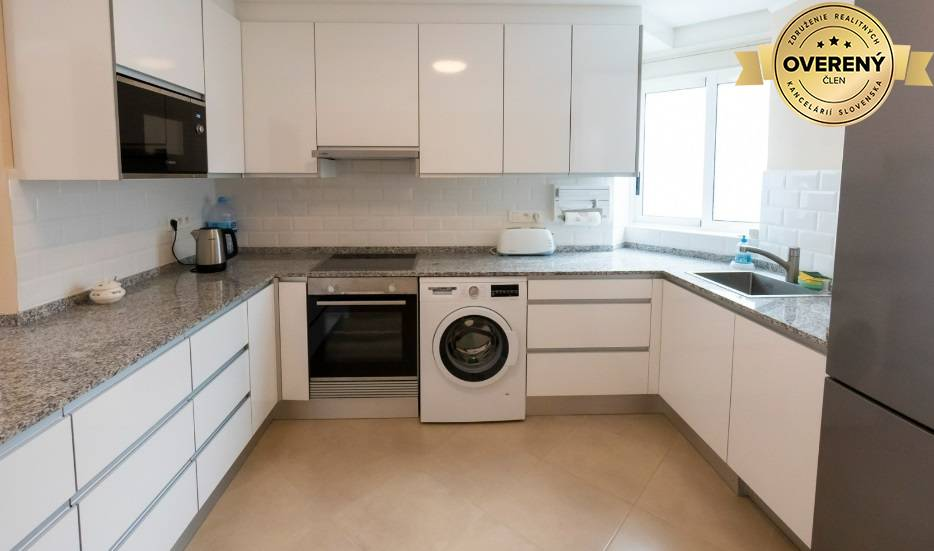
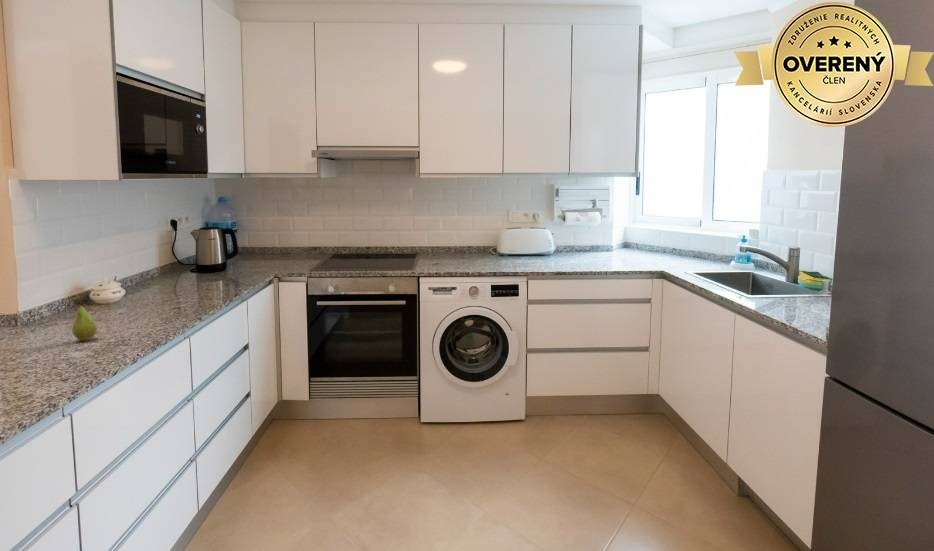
+ fruit (84, 320)
